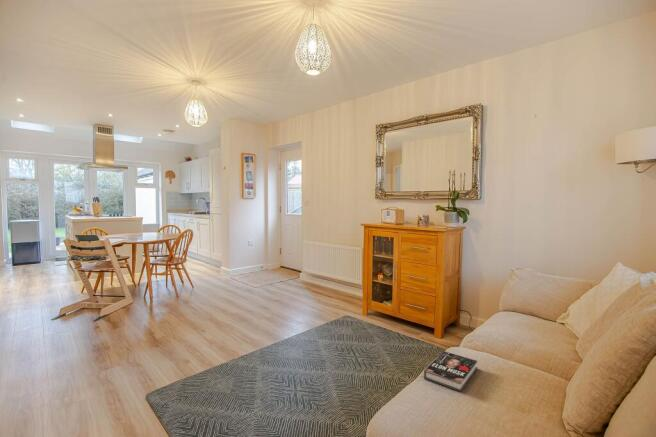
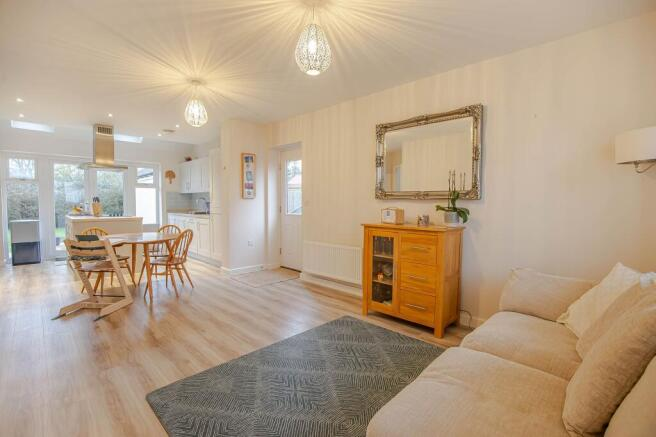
- book (451, 369)
